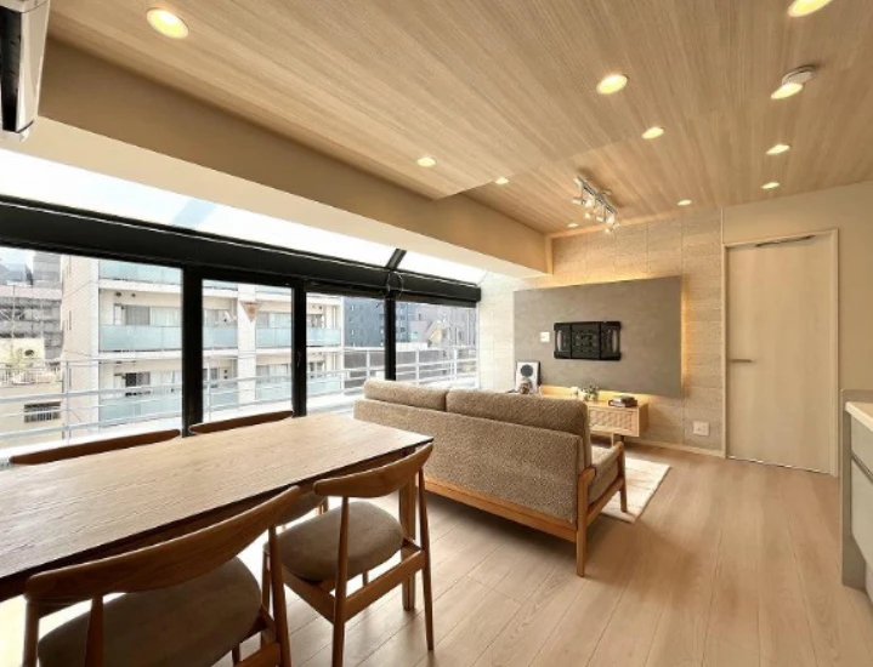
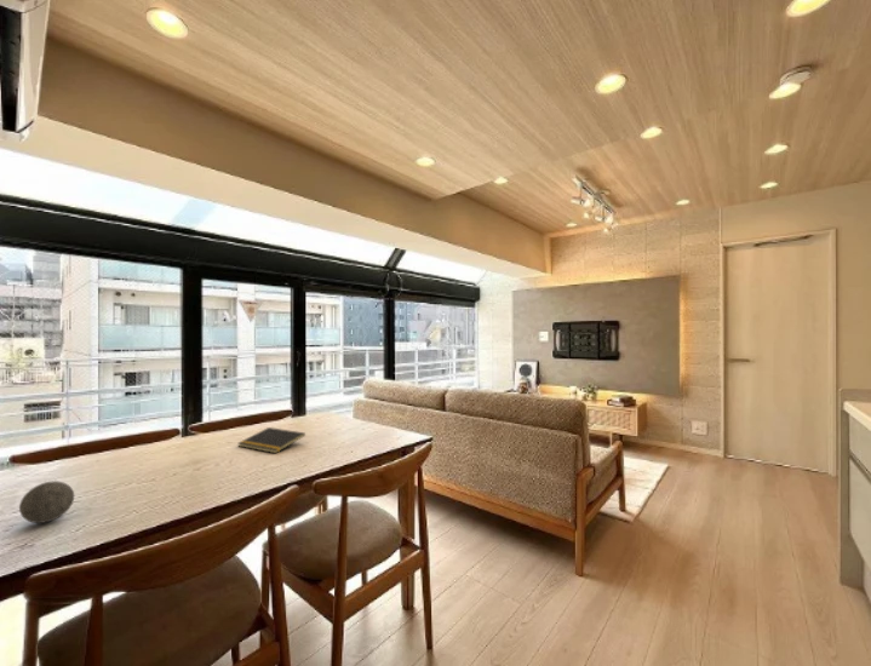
+ decorative ball (47, 501)
+ notepad (271, 438)
